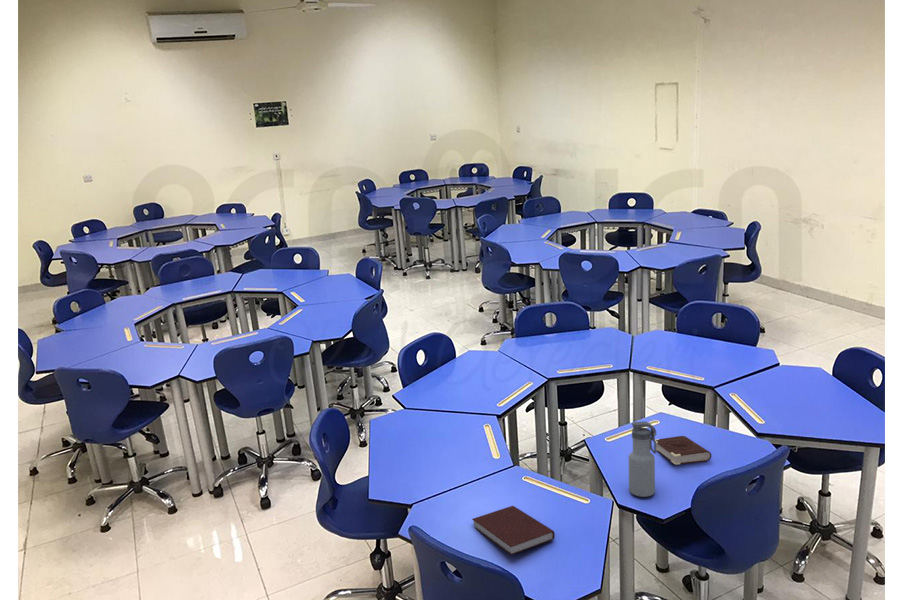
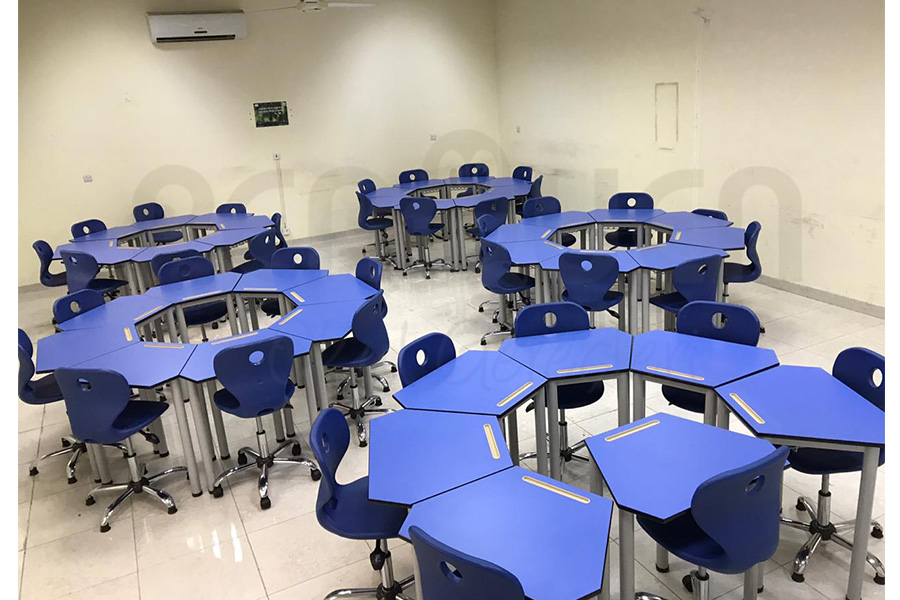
- book (681, 449)
- water bottle (642, 457)
- notebook (512, 528)
